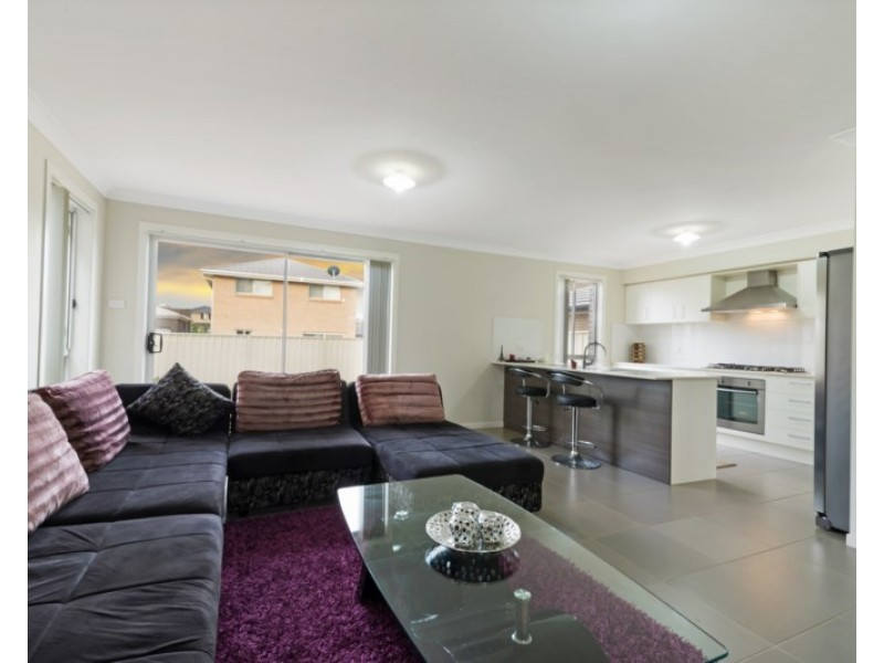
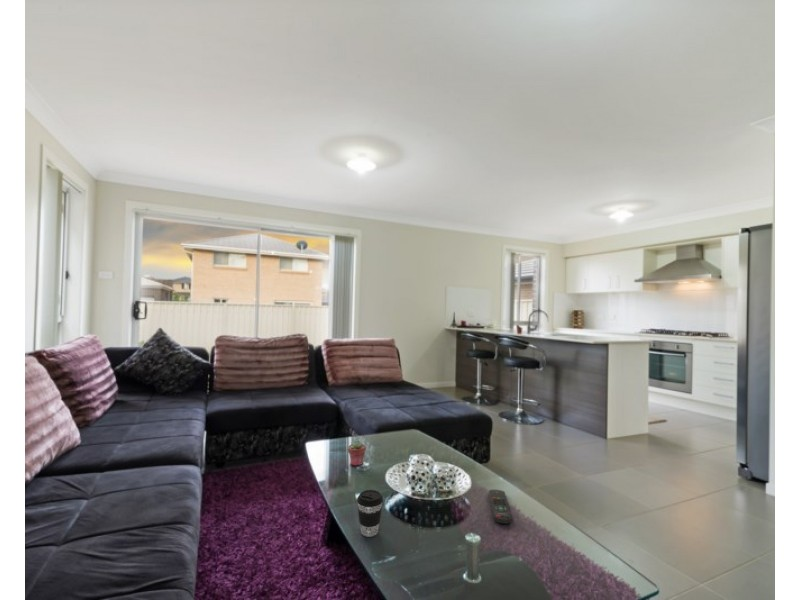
+ remote control (499, 505)
+ coffee cup (369, 513)
+ potted succulent (356, 451)
